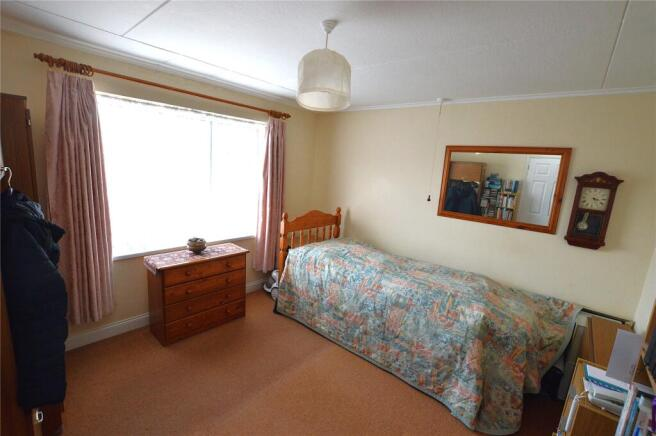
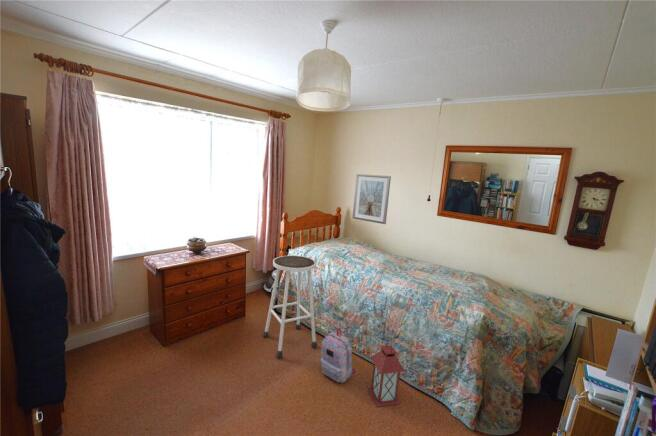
+ backpack (338, 351)
+ lantern (386, 366)
+ picture frame (370, 198)
+ stool (291, 303)
